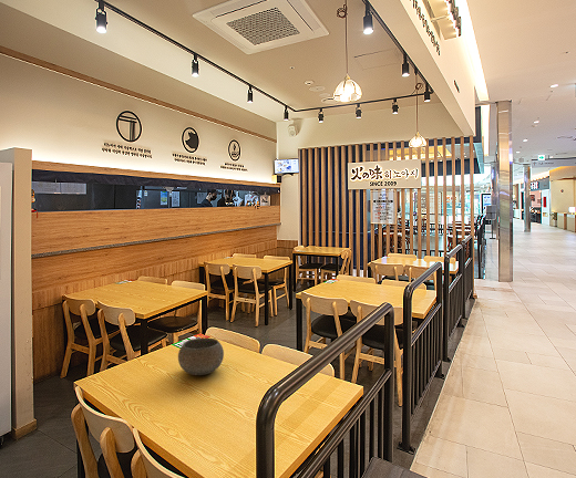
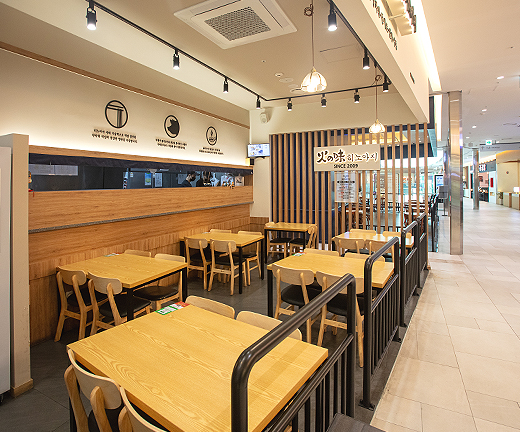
- bowl (200, 356)
